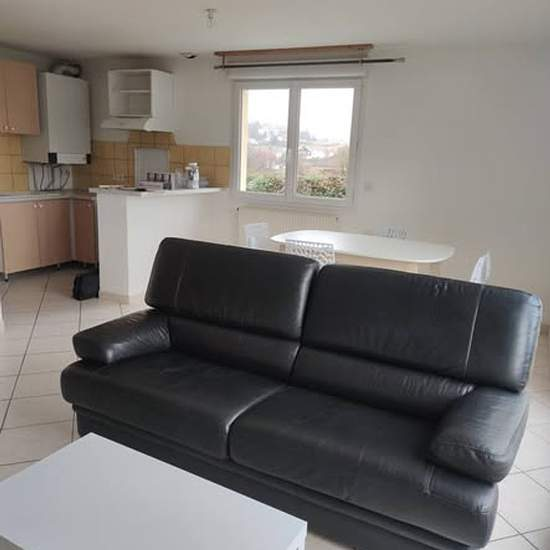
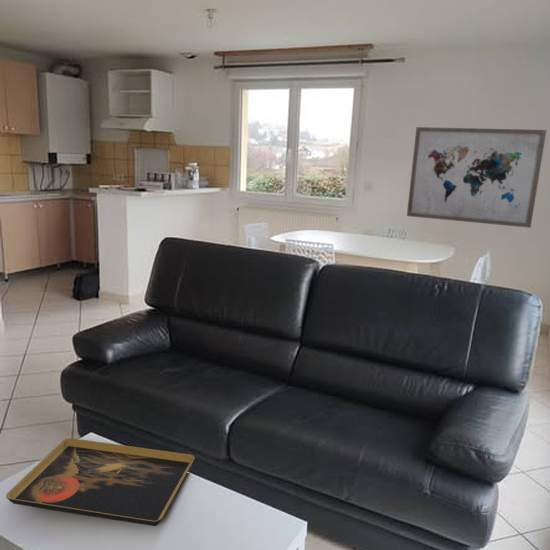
+ wall art (471, 175)
+ decorative tray (107, 478)
